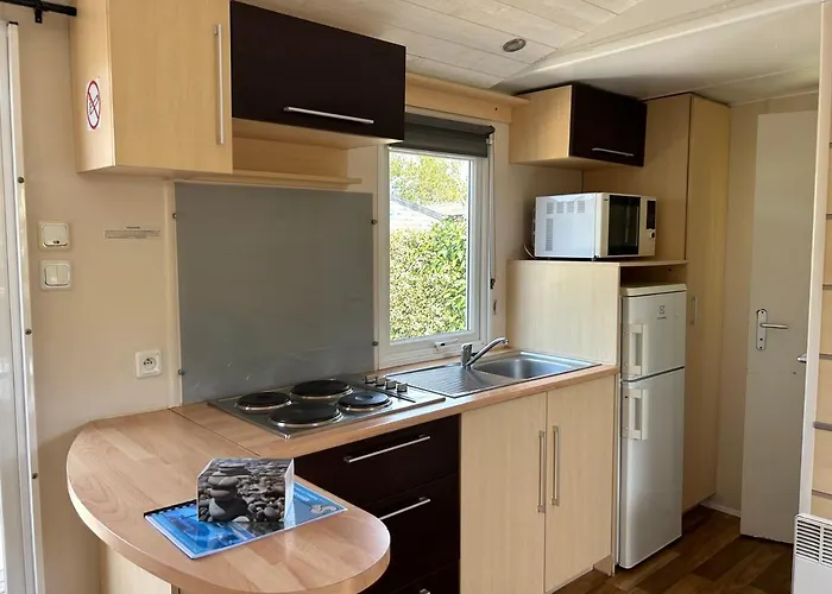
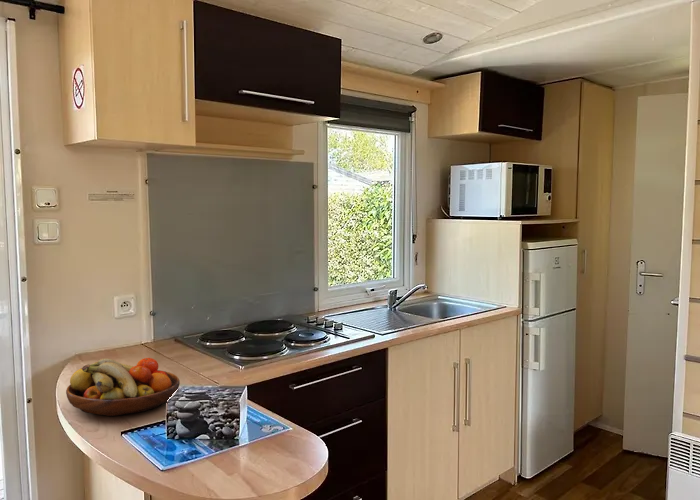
+ fruit bowl (124, 379)
